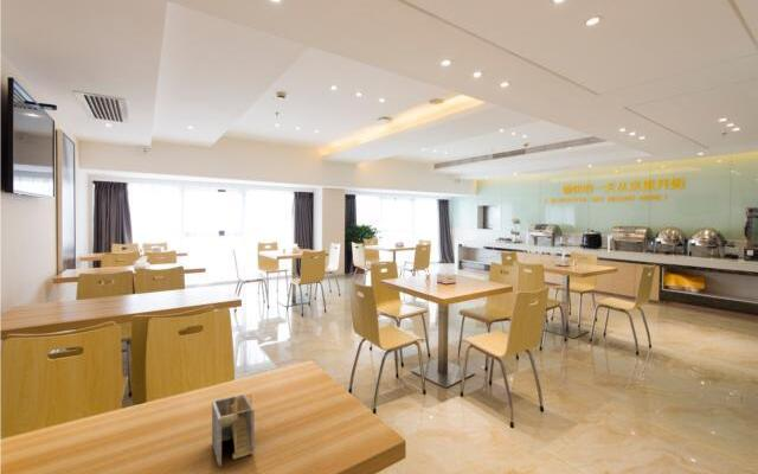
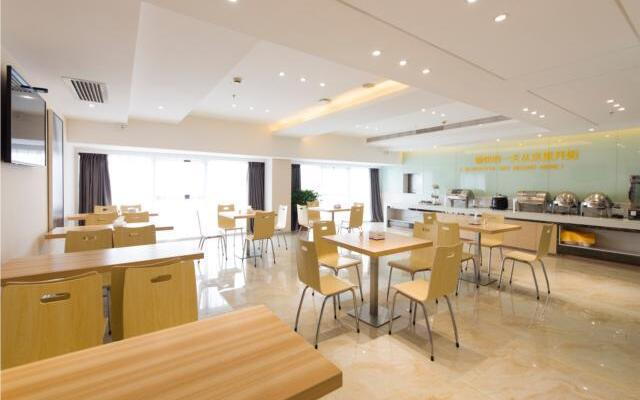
- napkin holder (232, 419)
